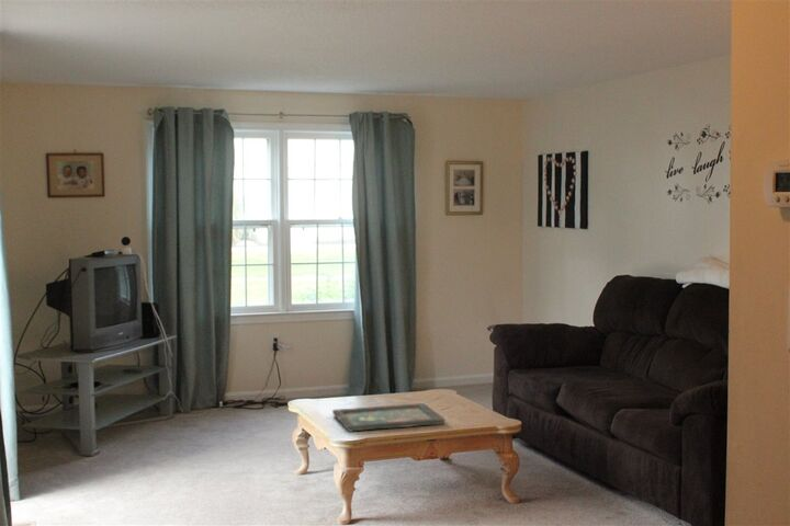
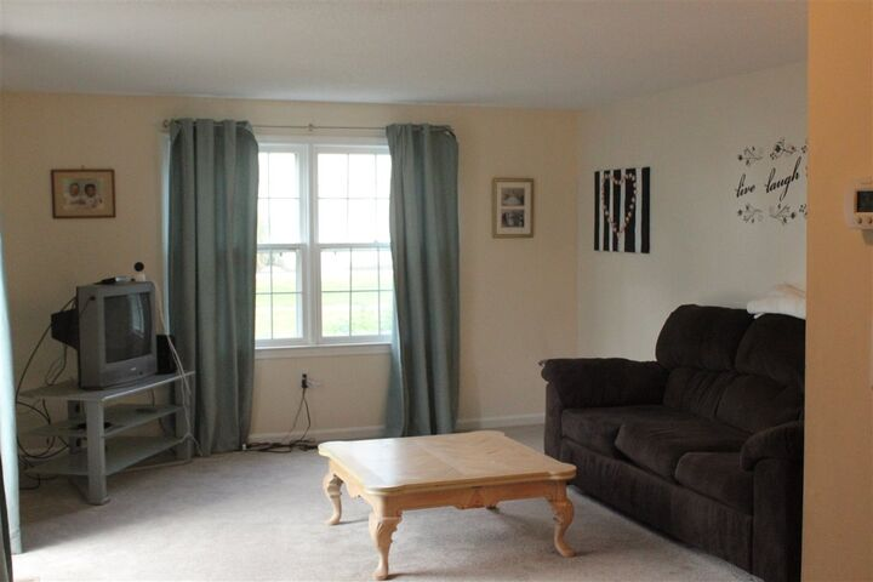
- decorative tray (387, 416)
